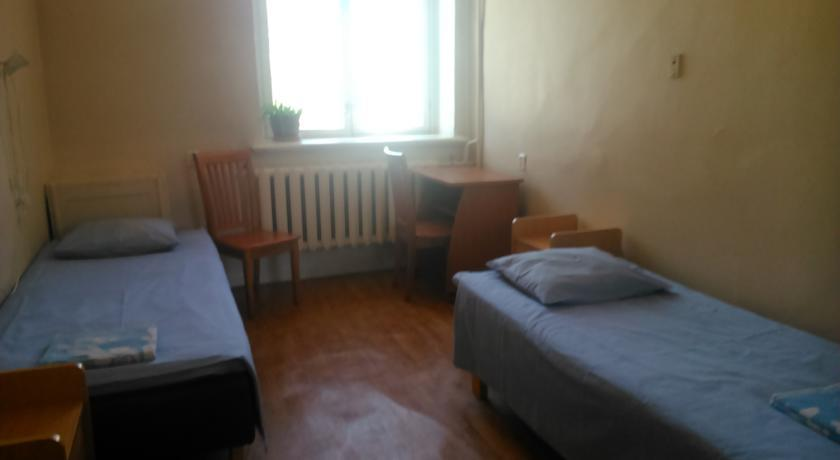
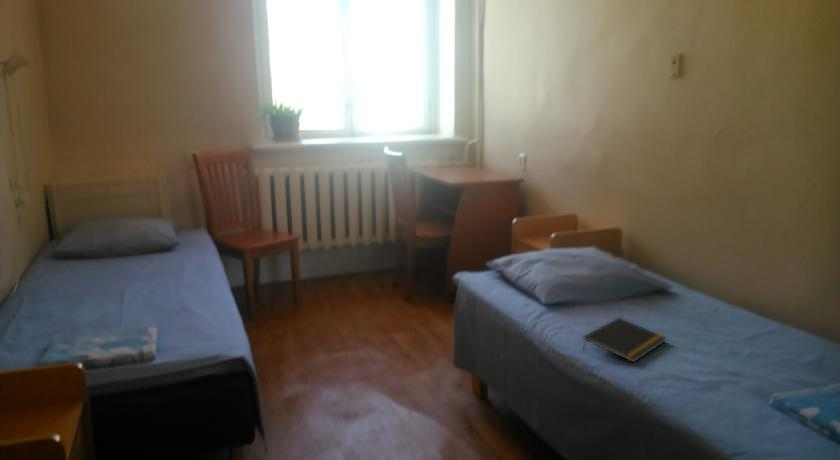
+ notepad (625, 338)
